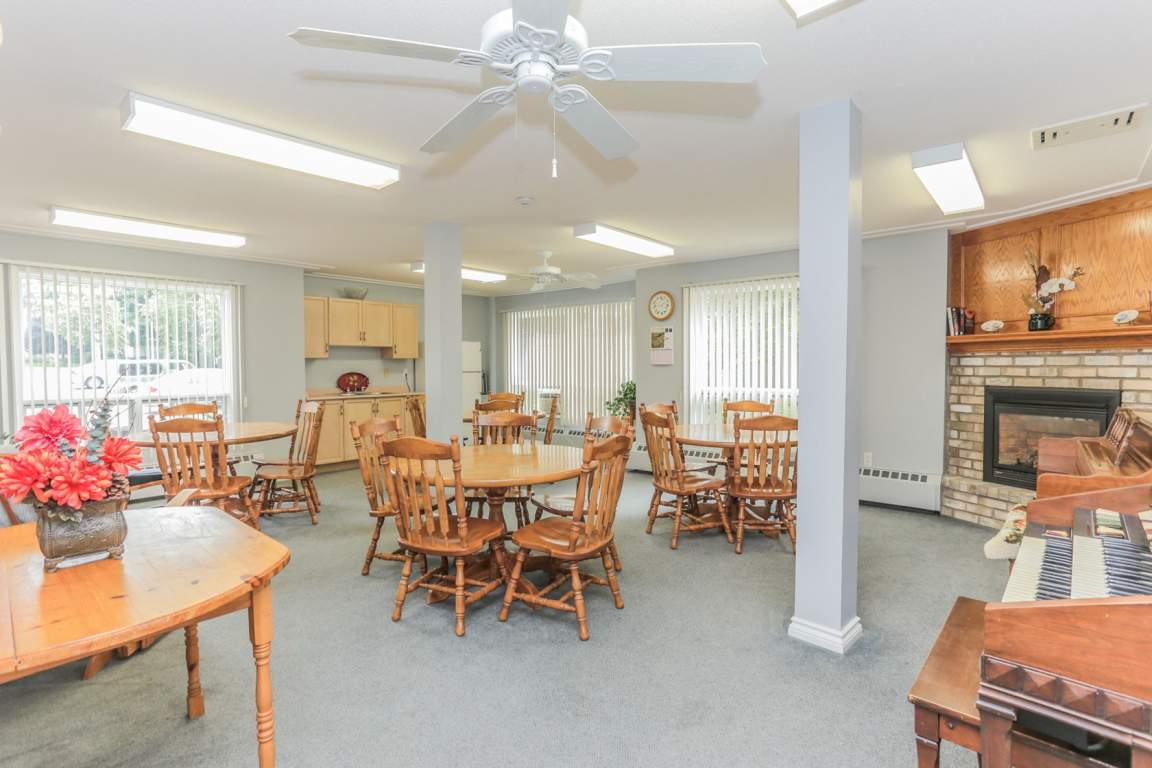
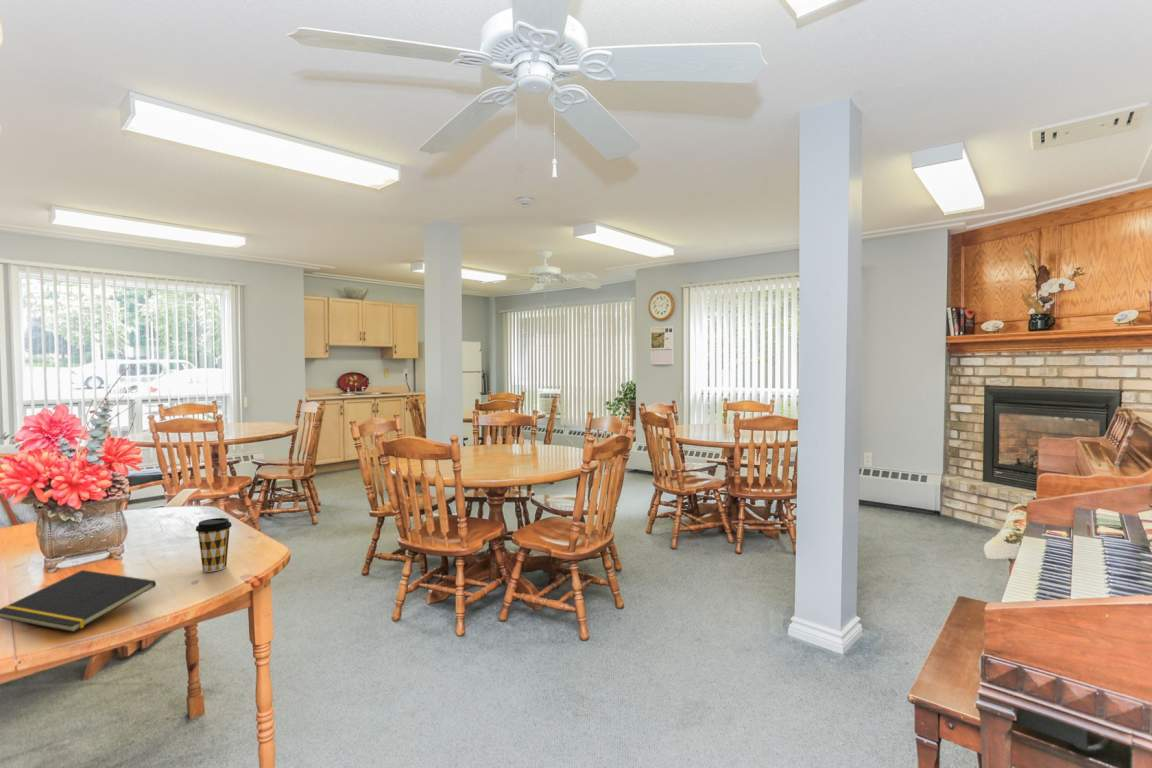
+ notepad (78, 598)
+ coffee cup (214, 544)
